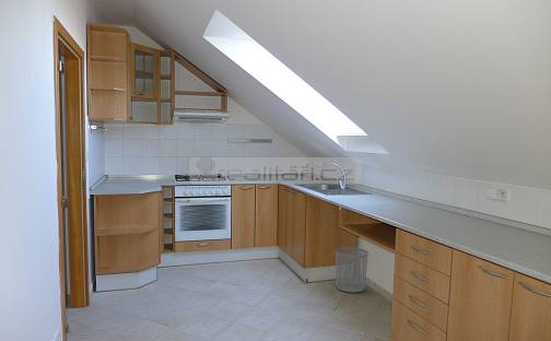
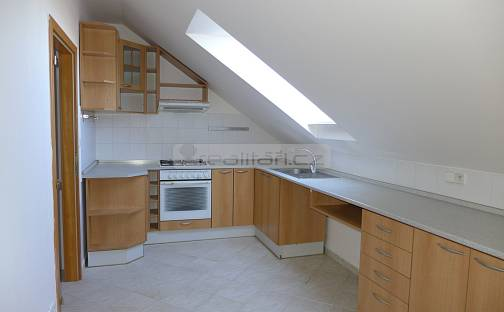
- waste bin (351, 269)
